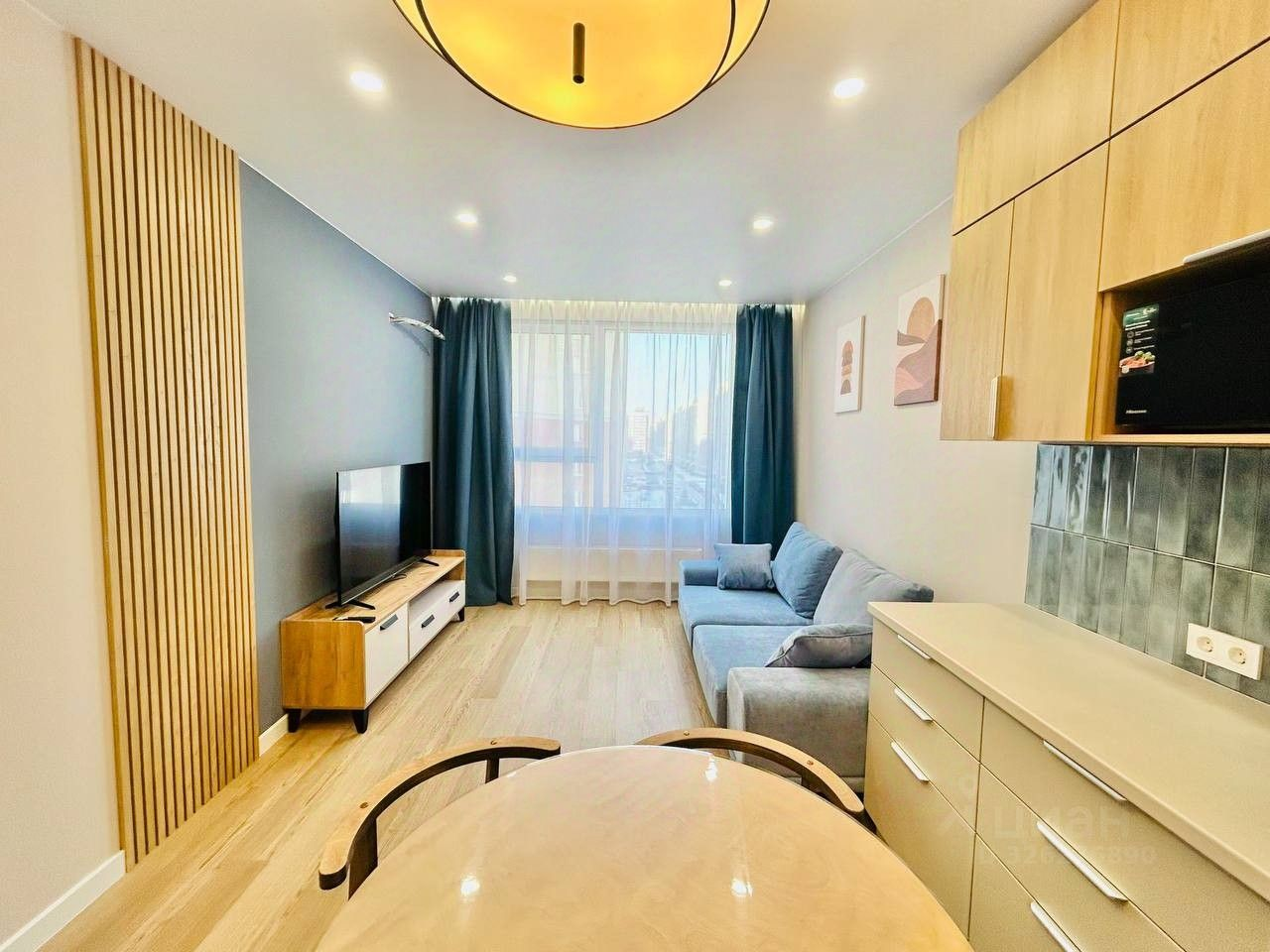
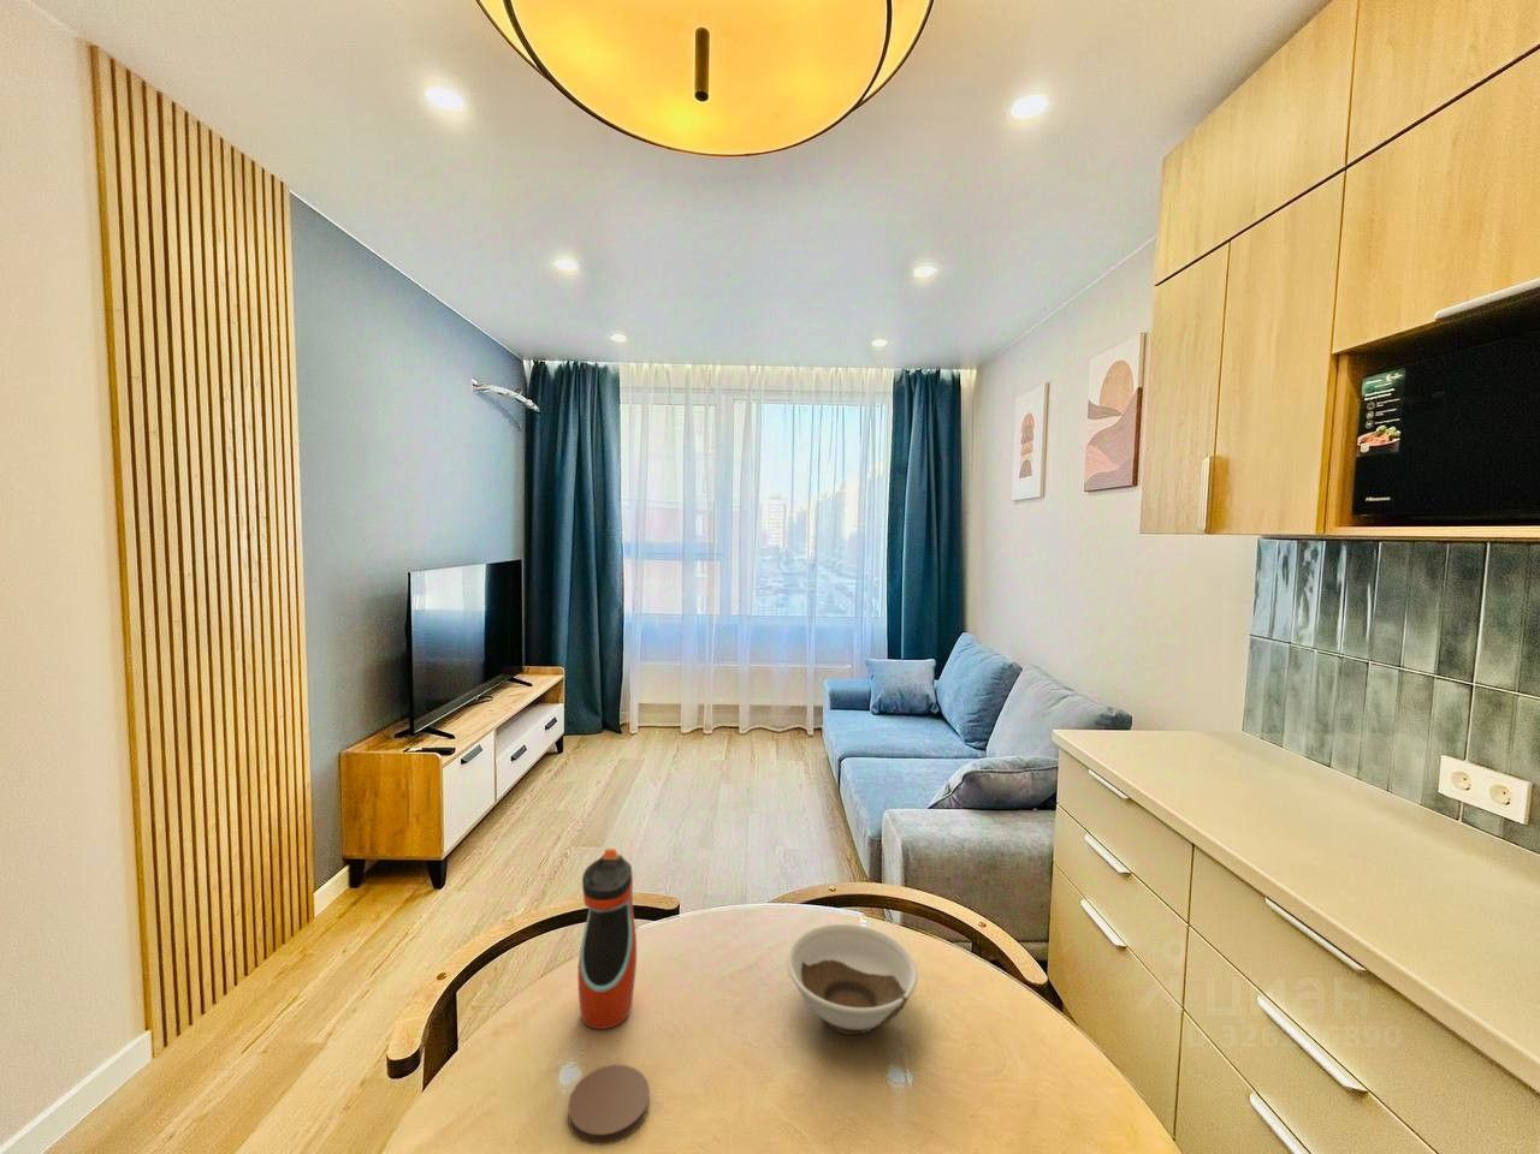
+ bowl (850, 988)
+ water bottle (608, 932)
+ coaster (609, 1102)
